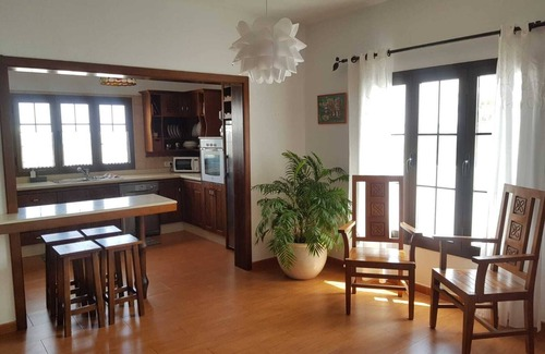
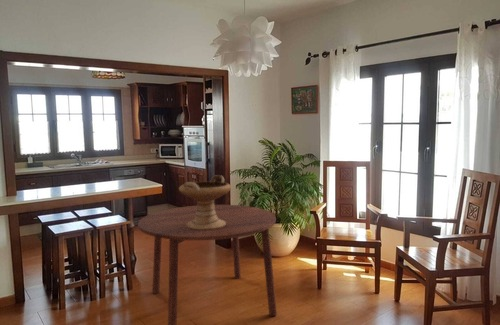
+ dining table (209, 239)
+ decorative bowl (205, 201)
